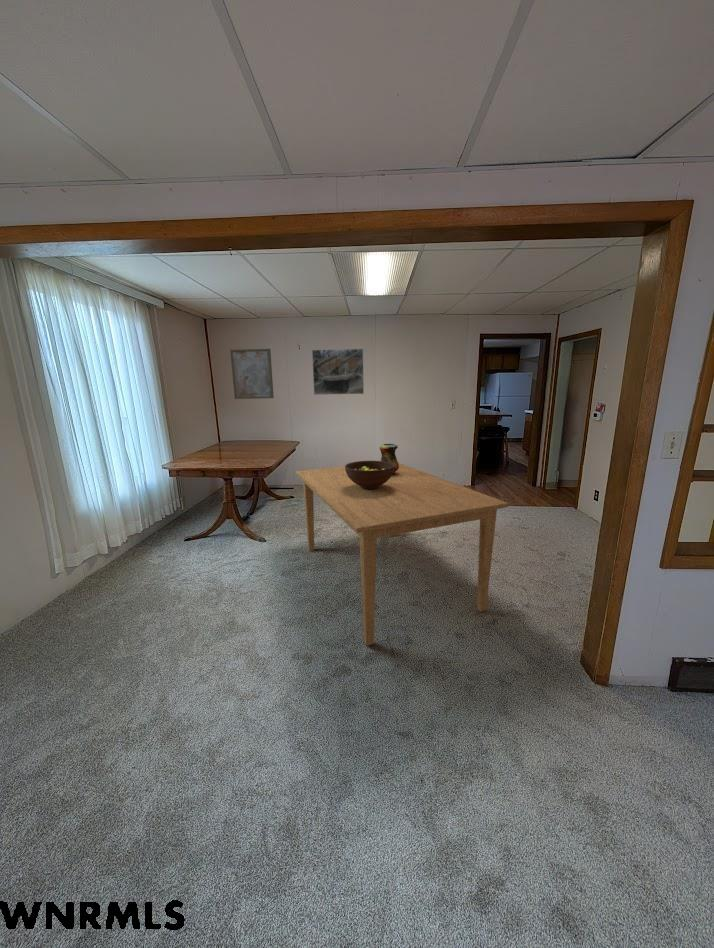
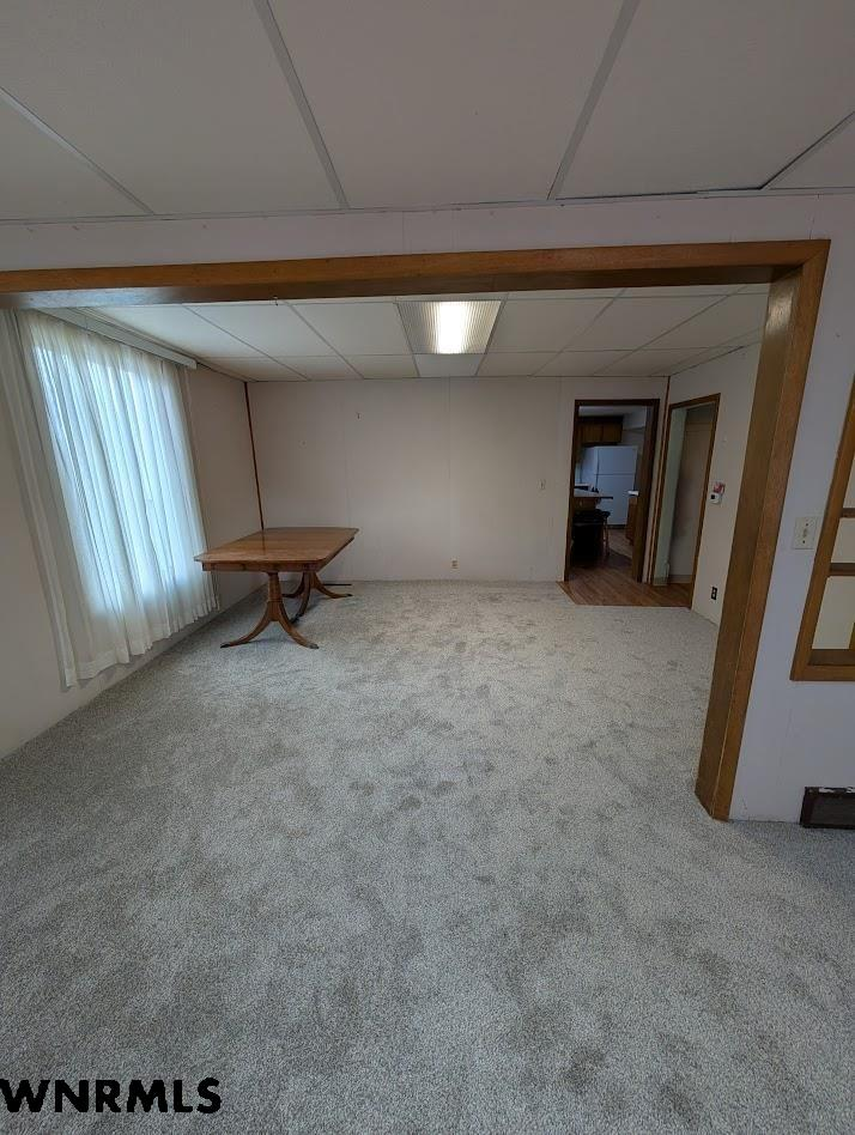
- wall art (252, 374)
- fruit bowl (369, 476)
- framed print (338, 372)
- vase (389, 459)
- dining table (382, 531)
